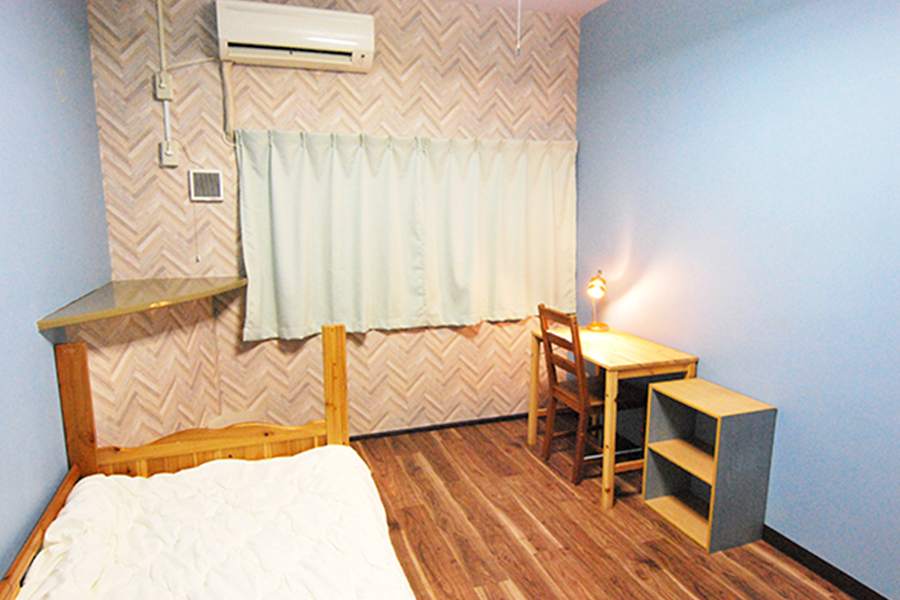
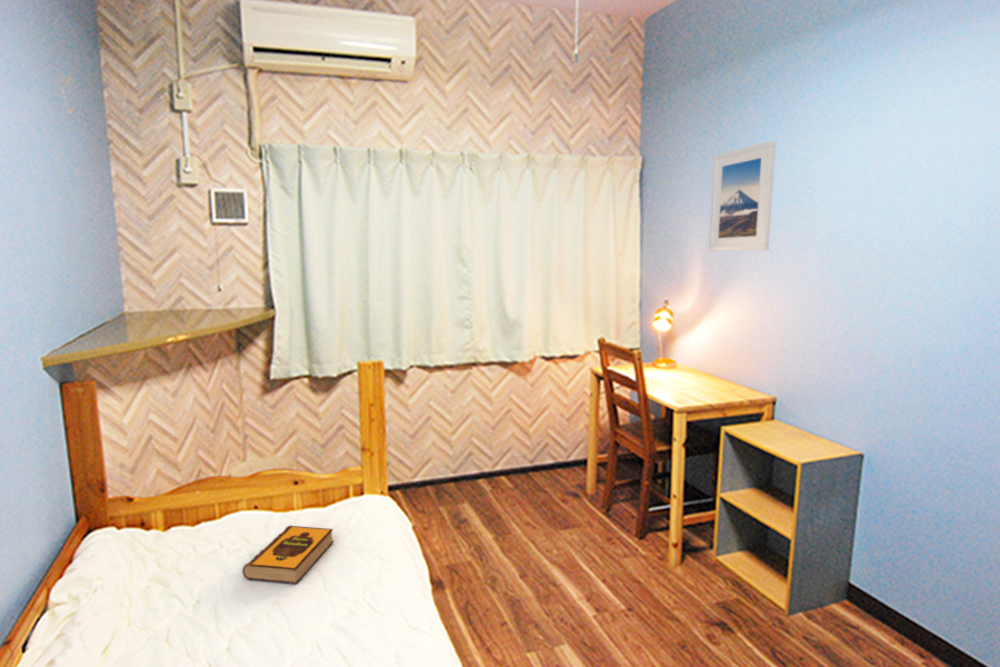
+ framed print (739, 200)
+ hardback book (290, 552)
